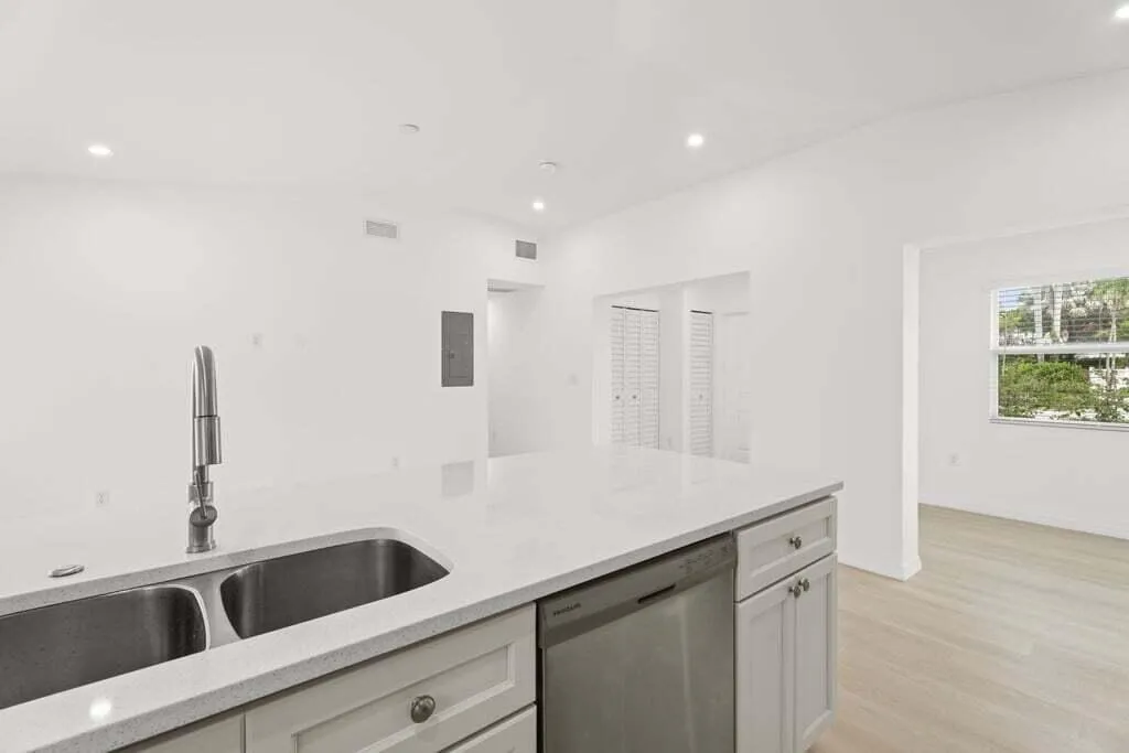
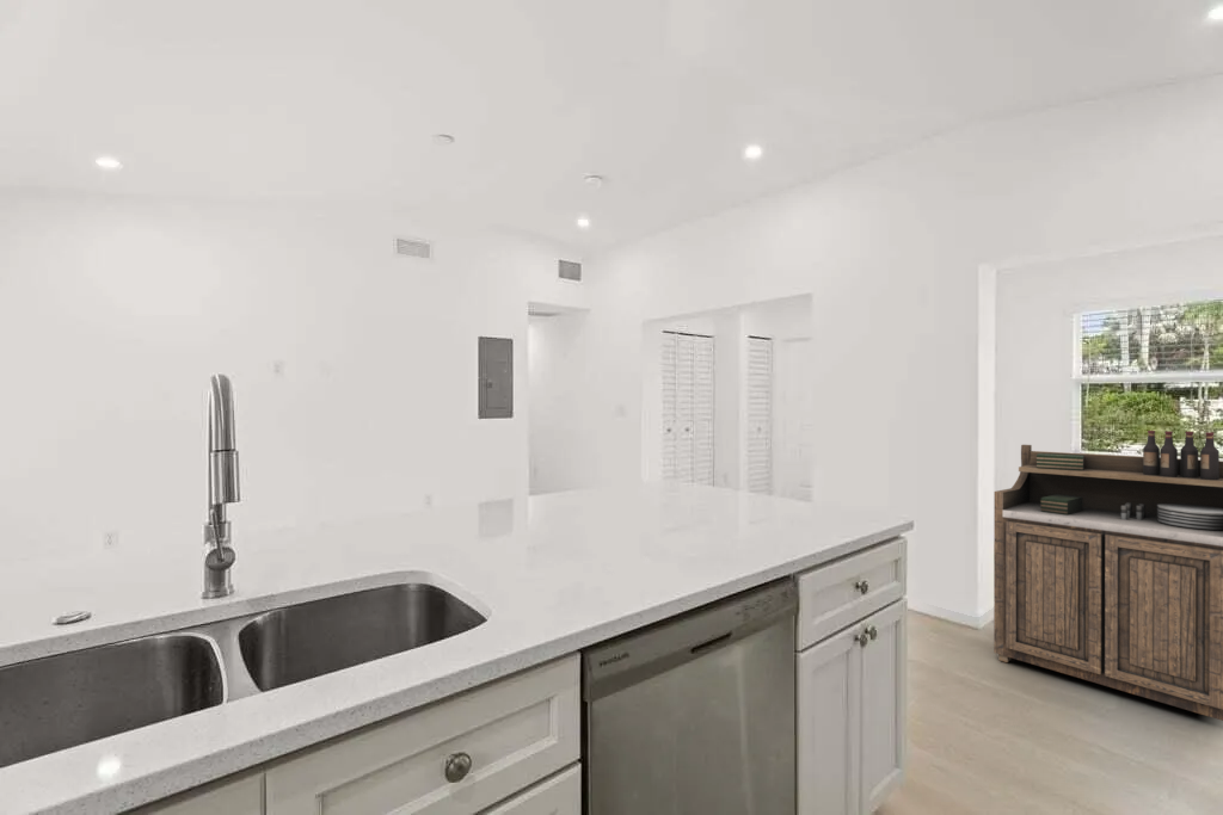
+ sideboard (1116, 555)
